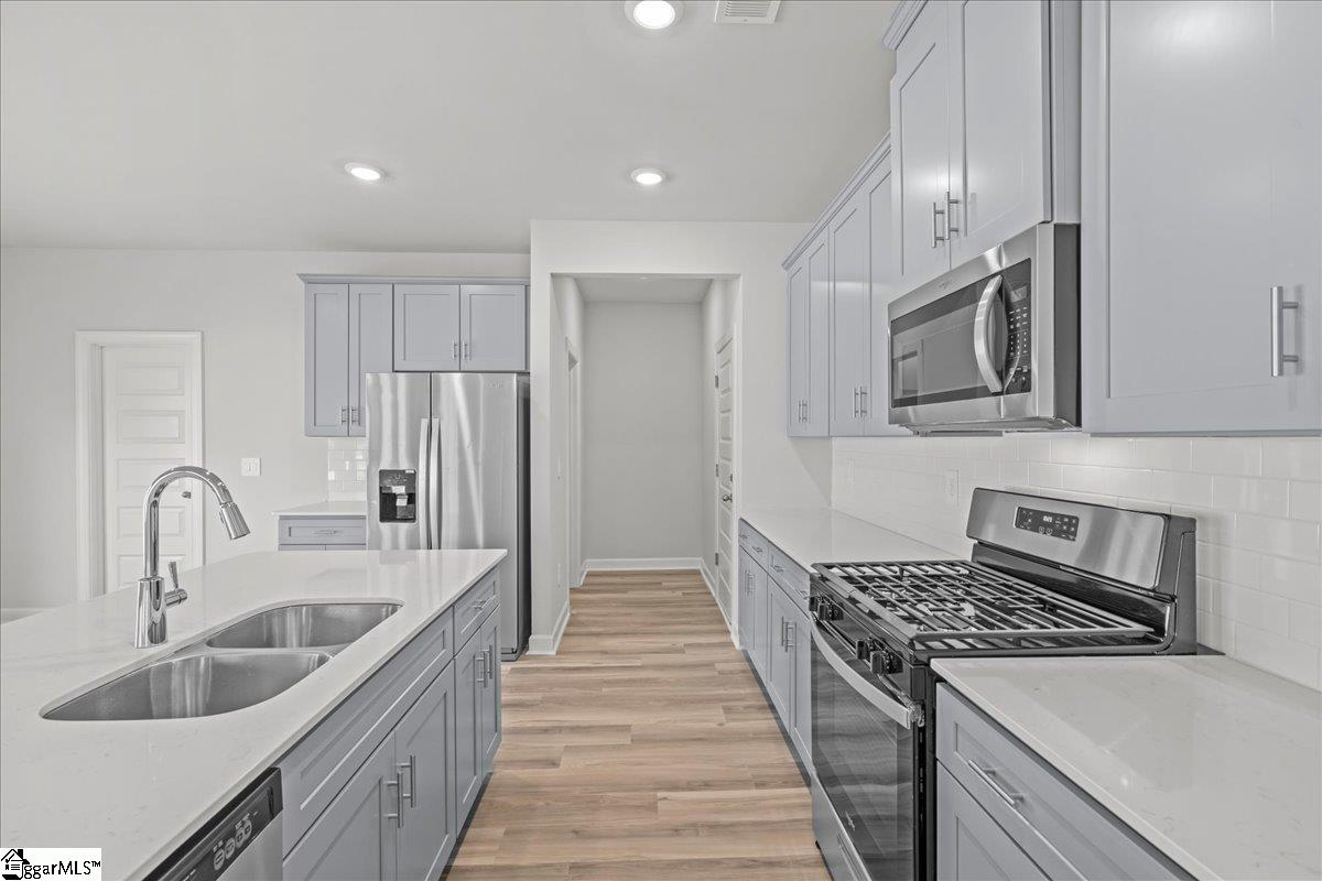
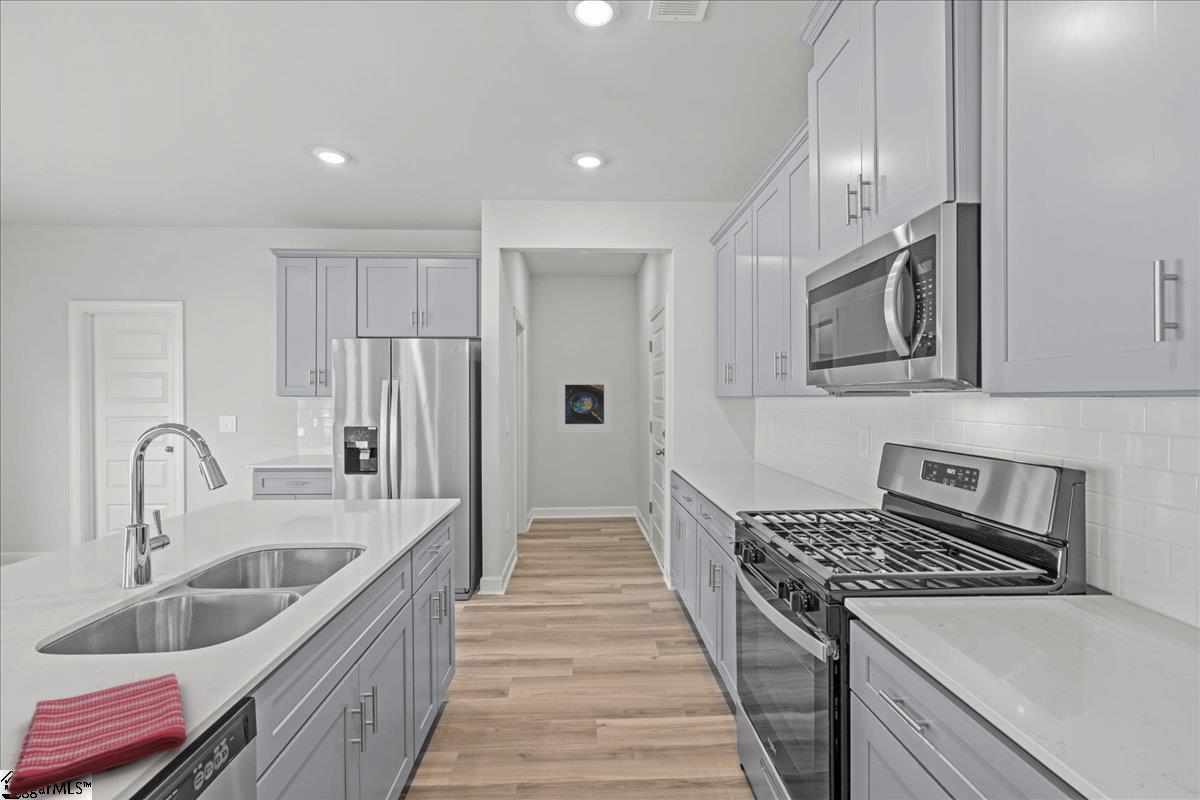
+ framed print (584, 404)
+ dish towel (106, 722)
